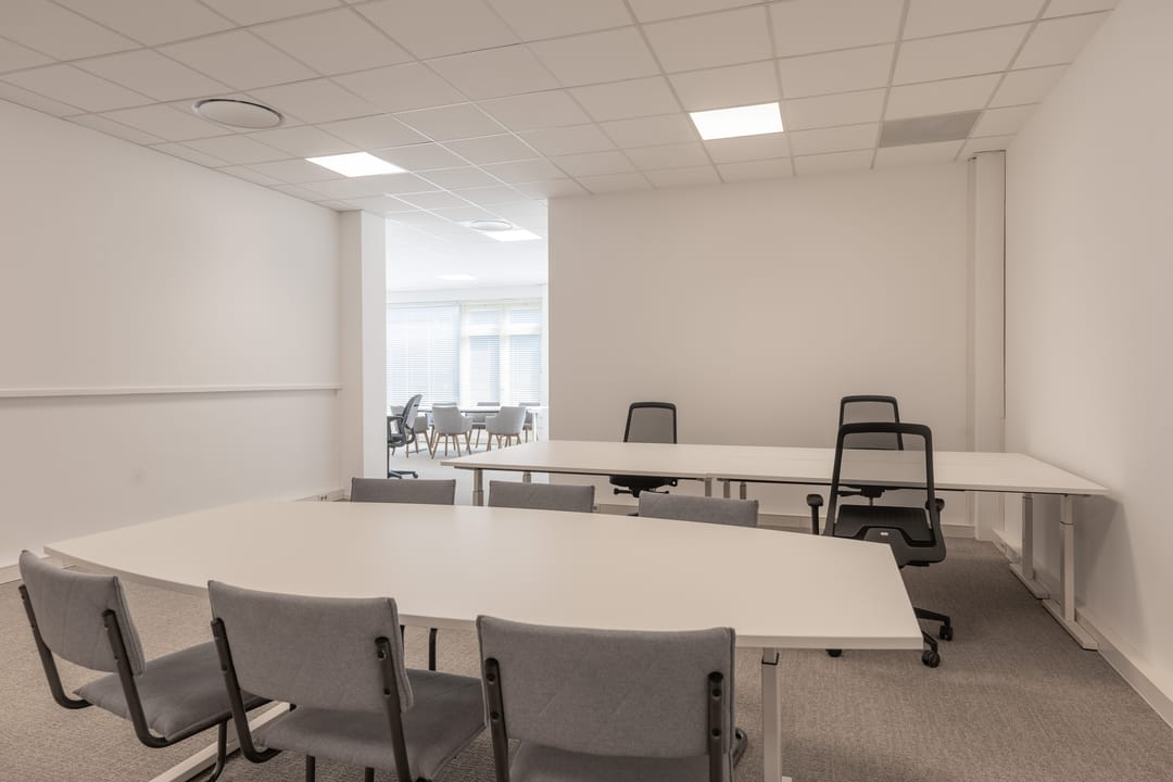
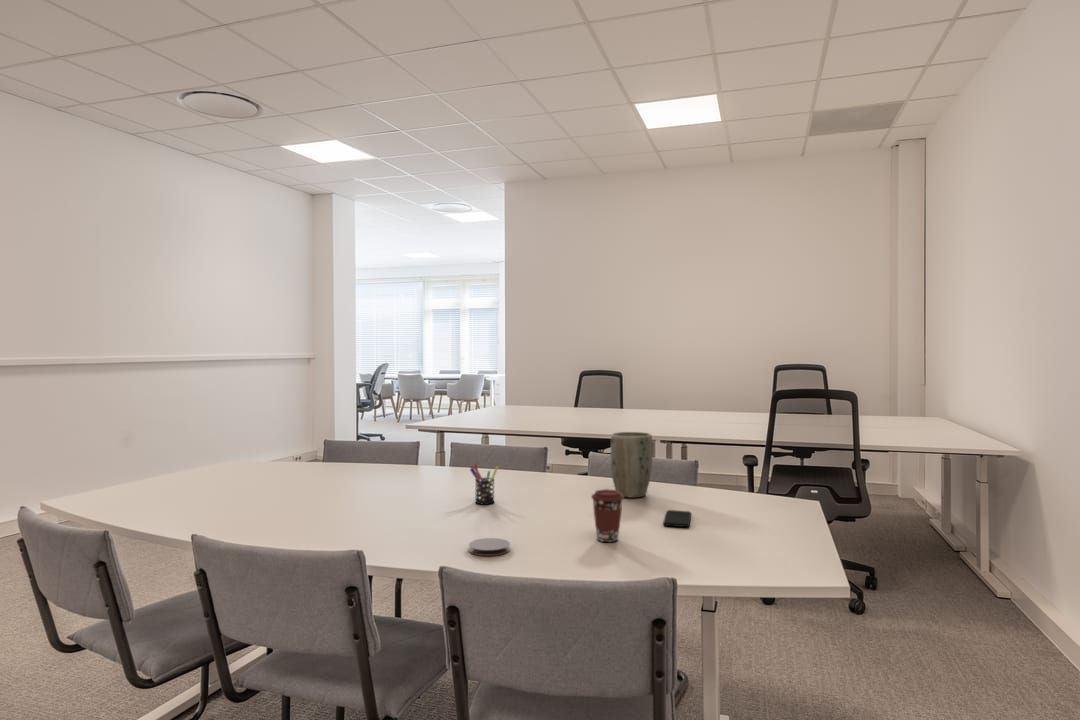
+ pen holder (484, 482)
+ coaster (489, 546)
+ smartphone (677, 518)
+ coffee cup (607, 515)
+ plant pot (631, 464)
